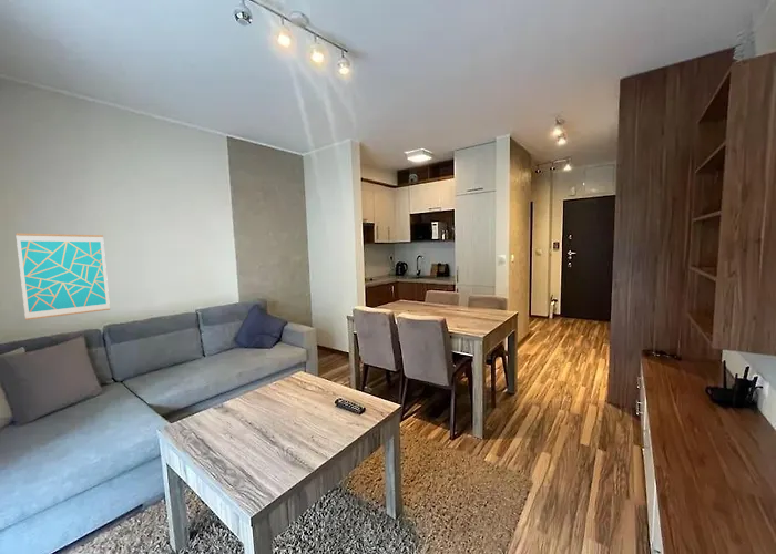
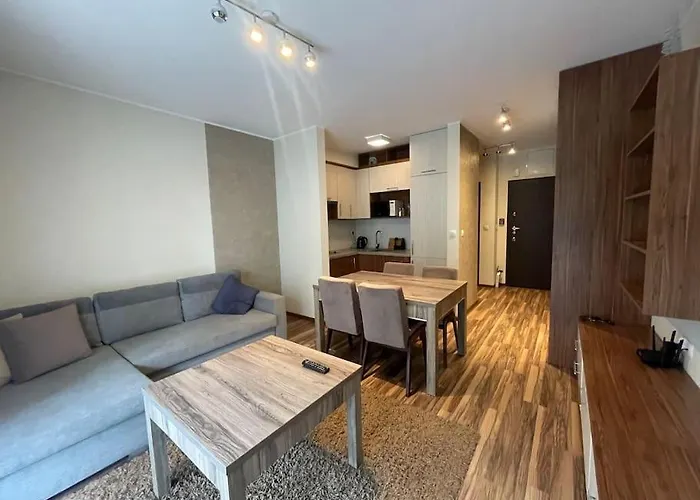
- wall art (67, 274)
